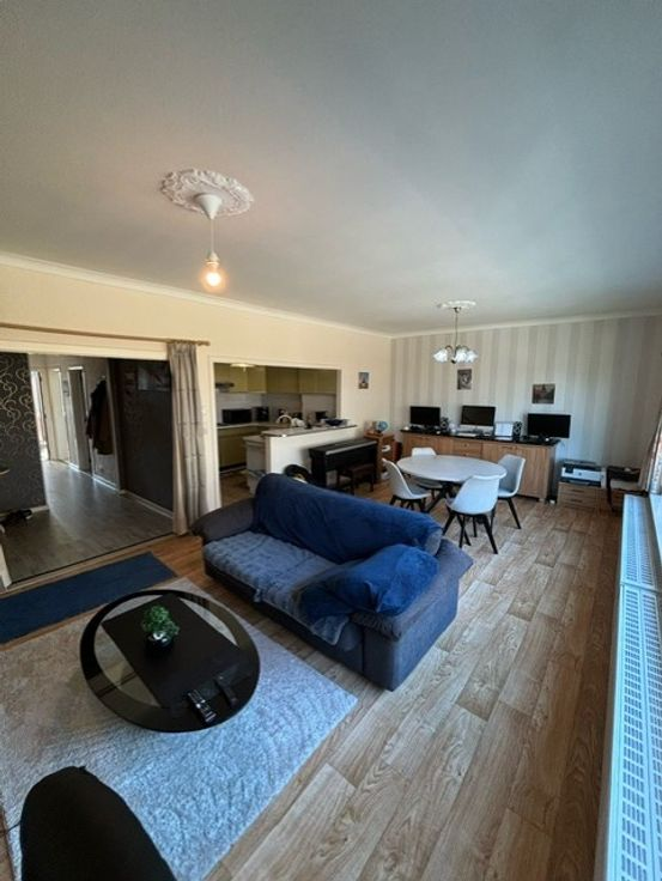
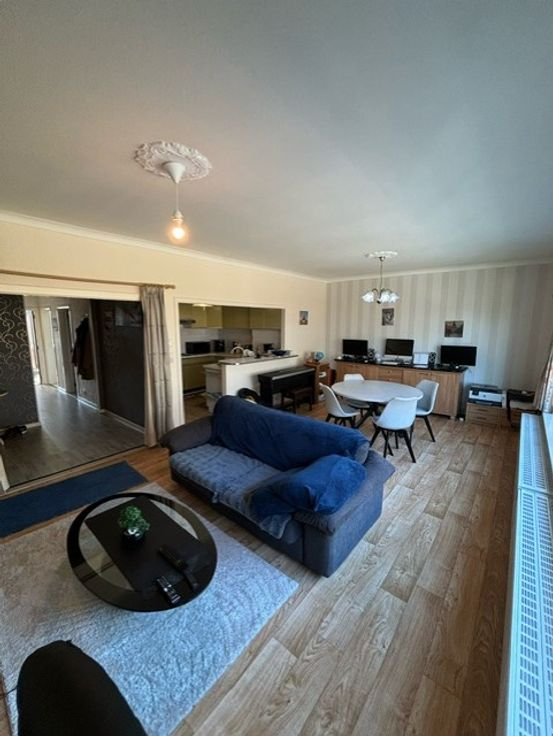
+ remote control (172, 557)
